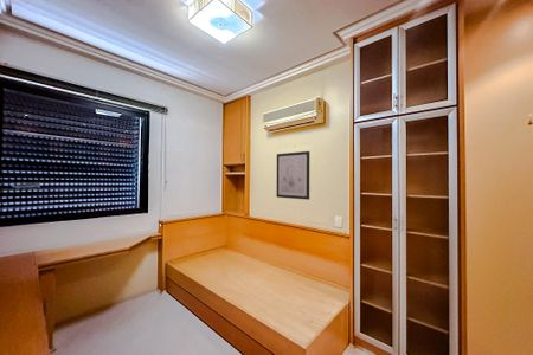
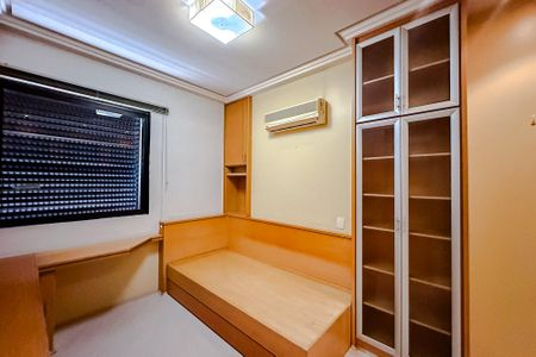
- wall art (291, 175)
